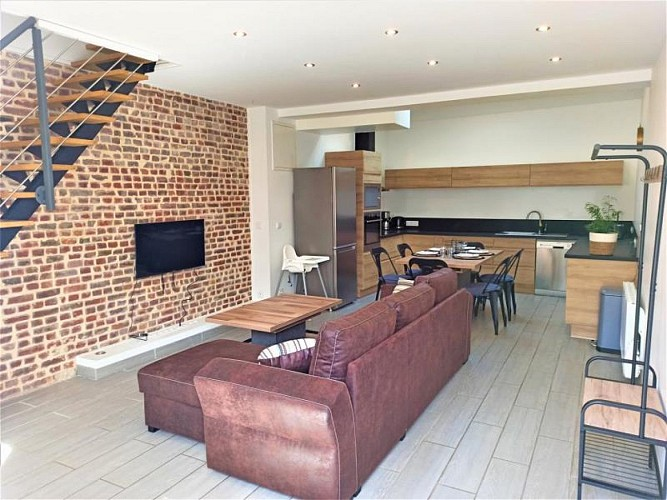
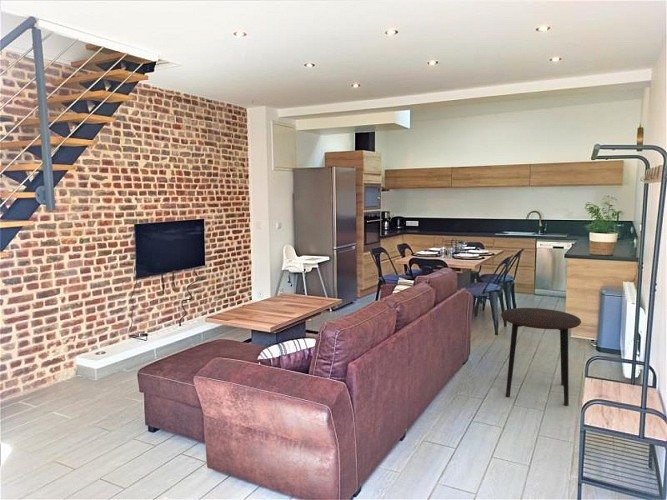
+ side table (560, 350)
